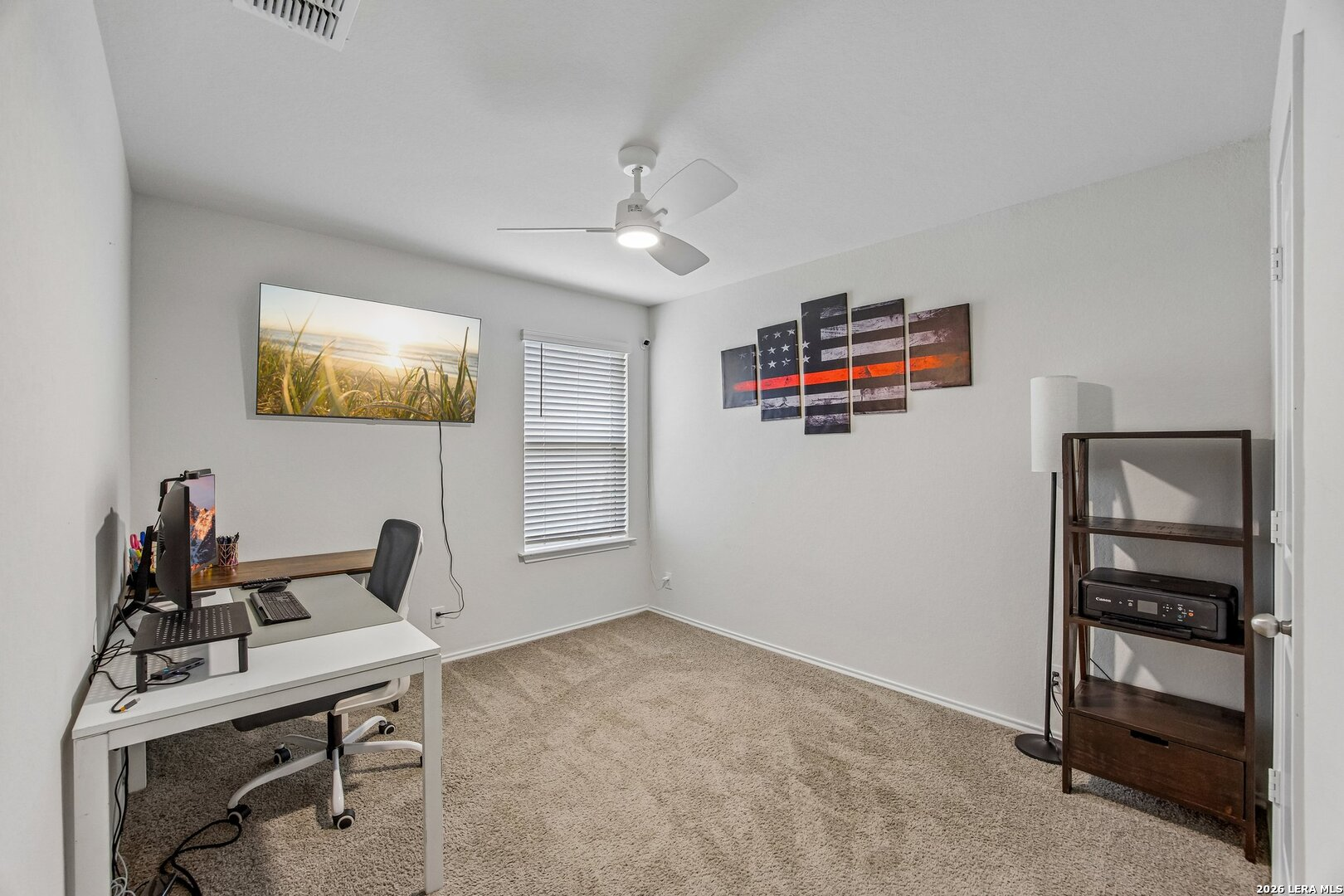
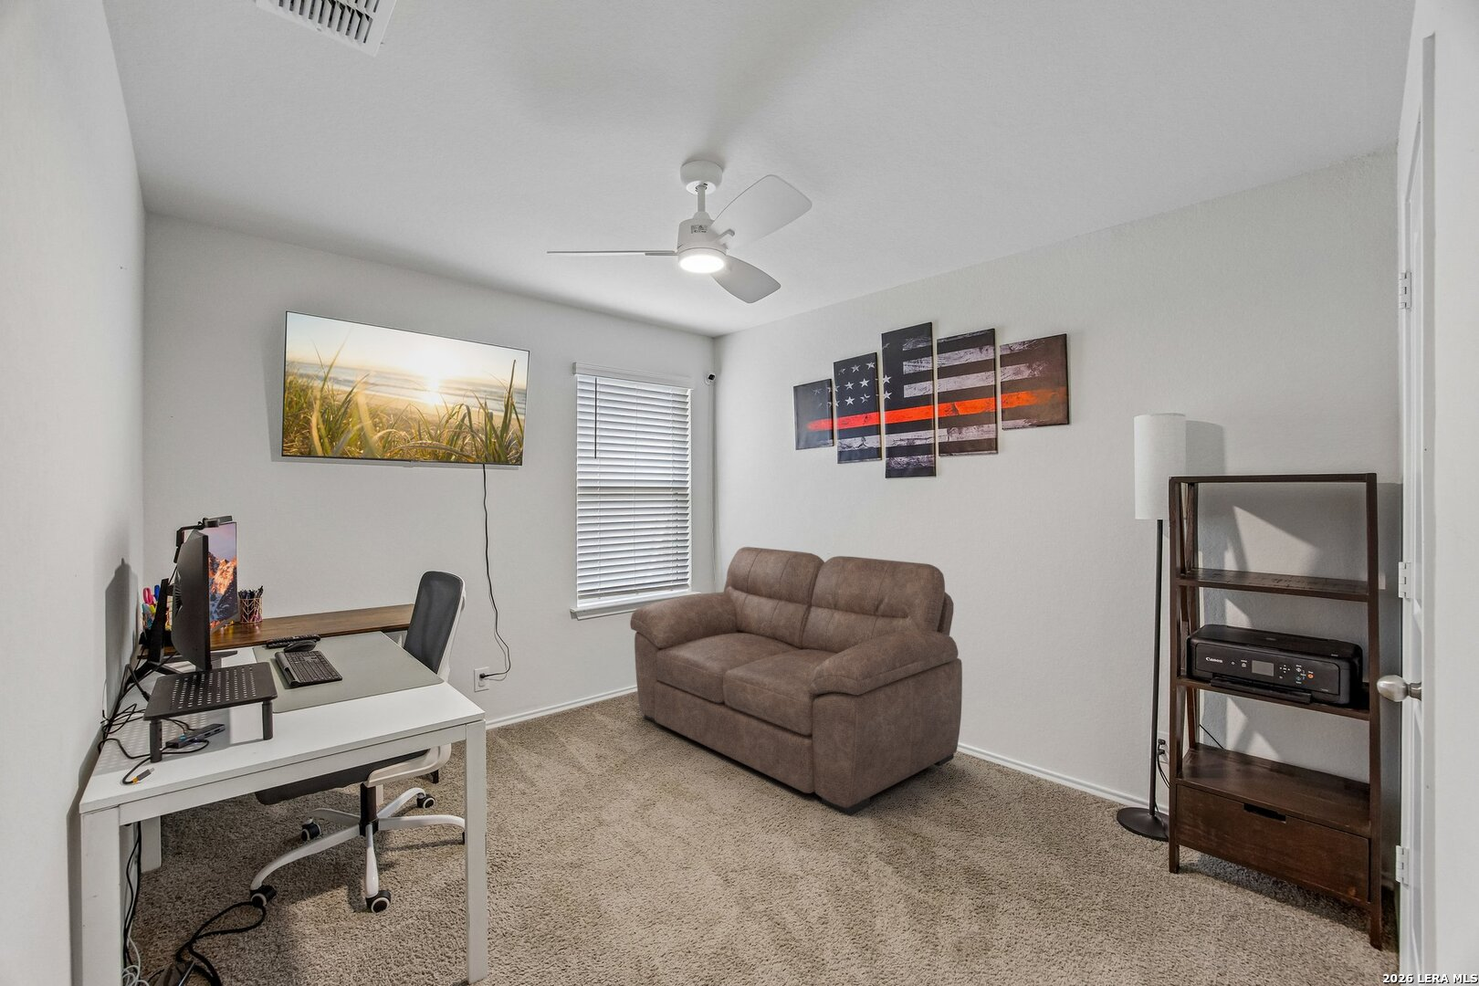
+ sofa (785, 646)
